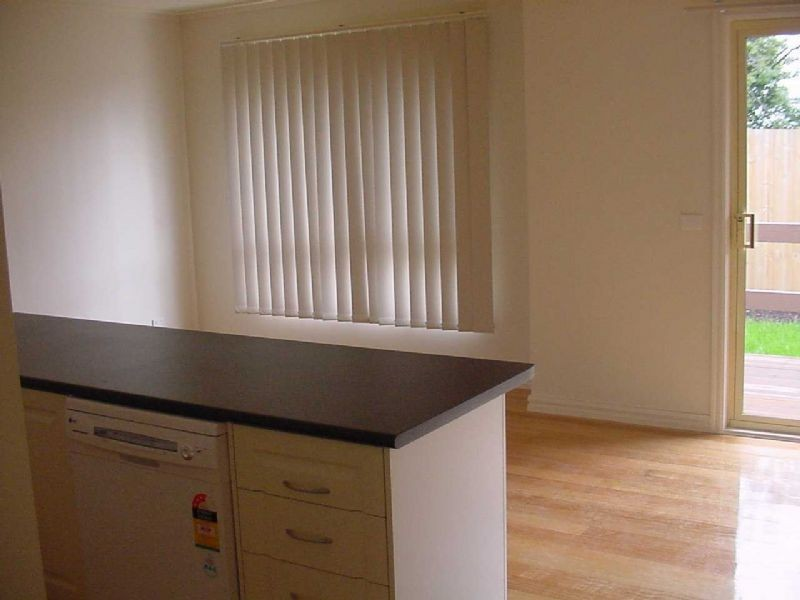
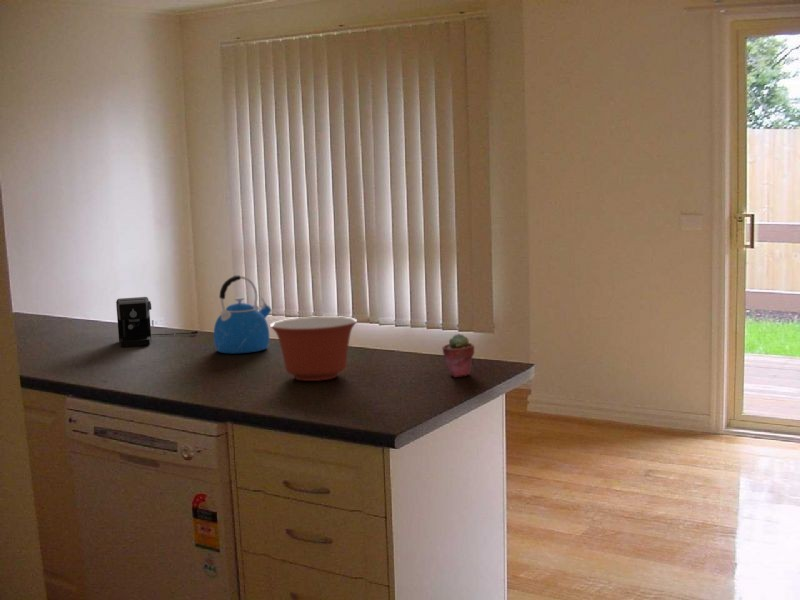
+ potted succulent (458, 354)
+ coffee maker (149, 319)
+ kettle (245, 311)
+ mixing bowl (315, 349)
